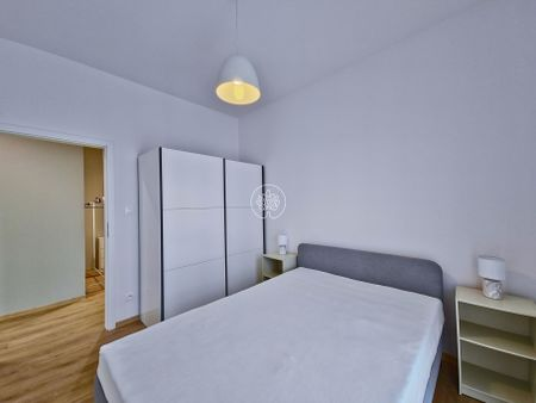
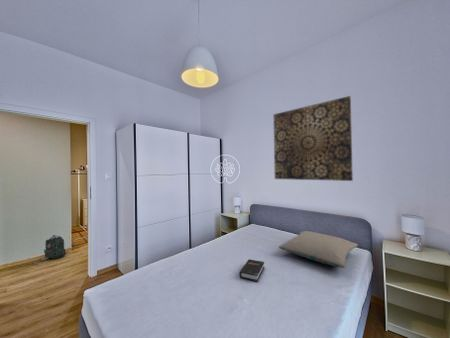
+ pillow (318, 246)
+ backpack (53, 247)
+ hardback book (252, 269)
+ wall art (307, 143)
